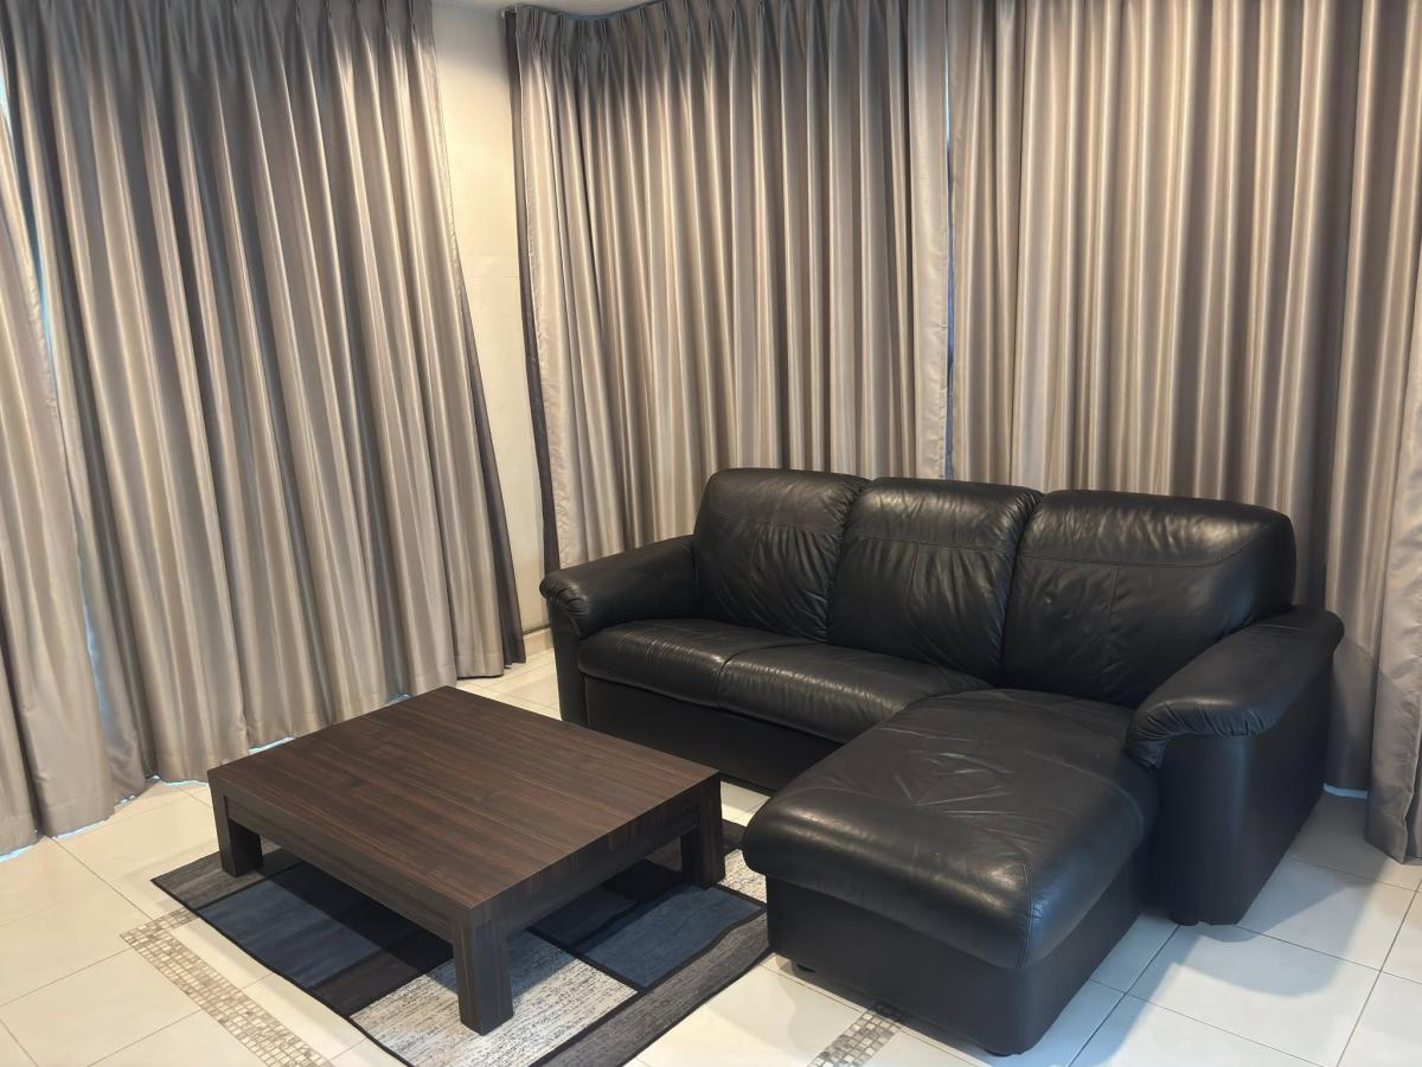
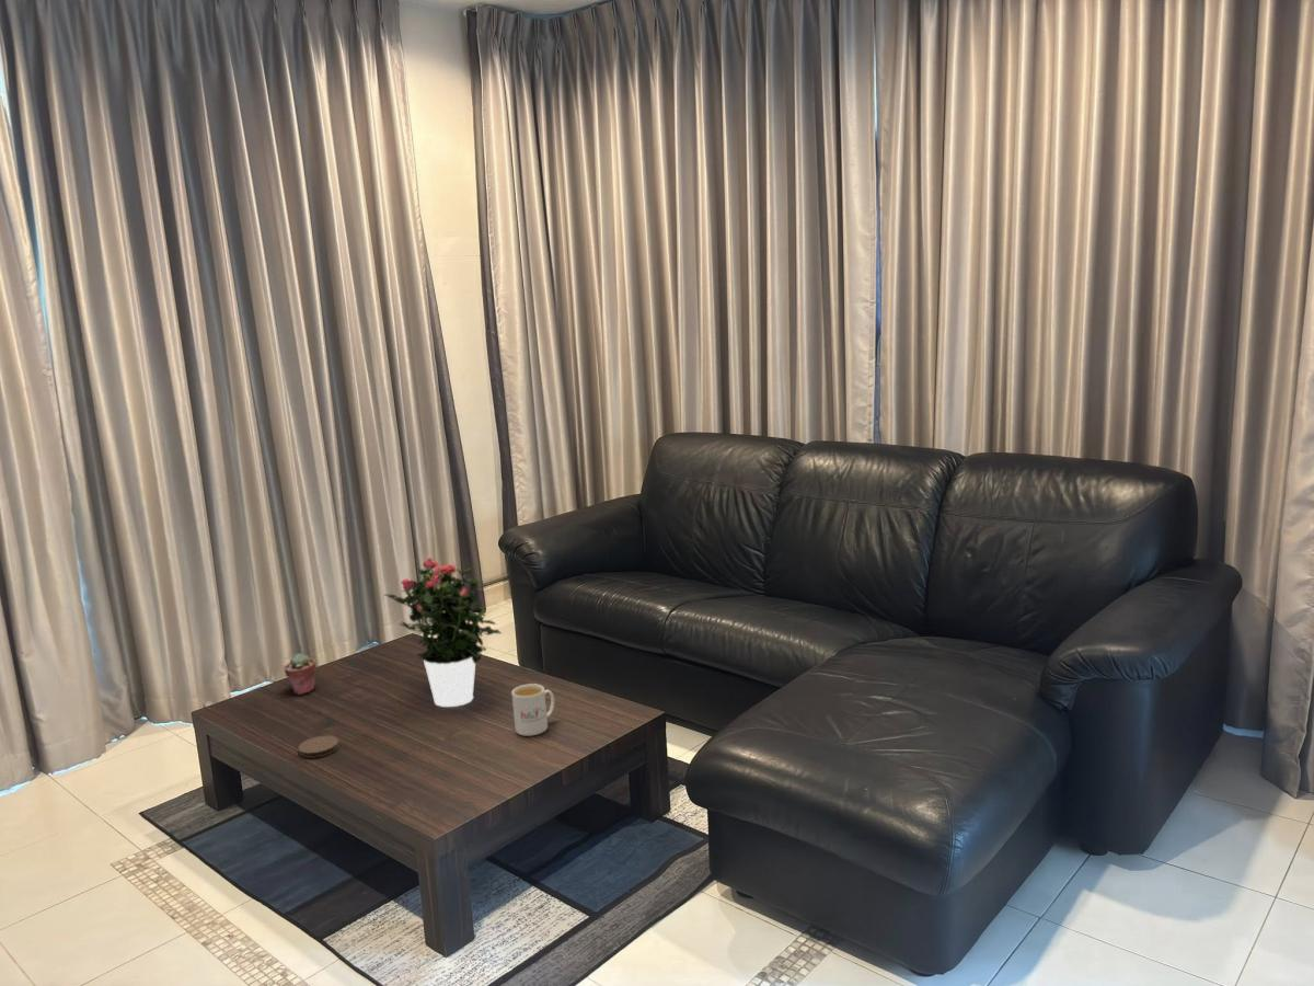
+ potted succulent (300, 672)
+ mug (534, 708)
+ coaster (319, 746)
+ potted flower (445, 632)
